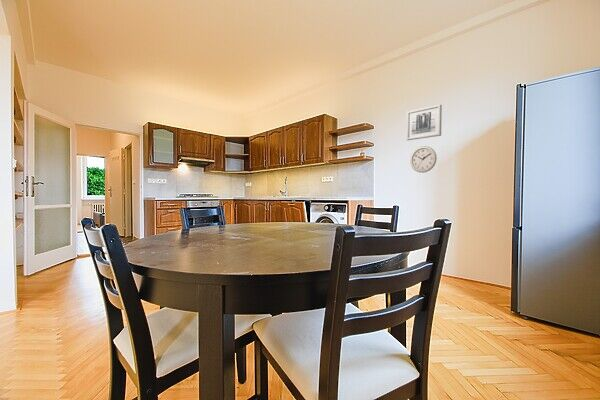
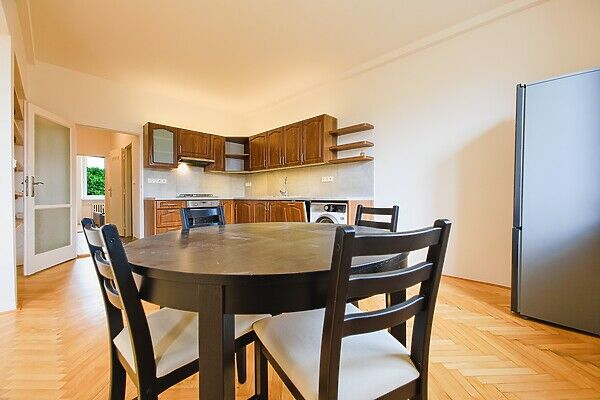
- wall clock (422, 159)
- wall art (423, 123)
